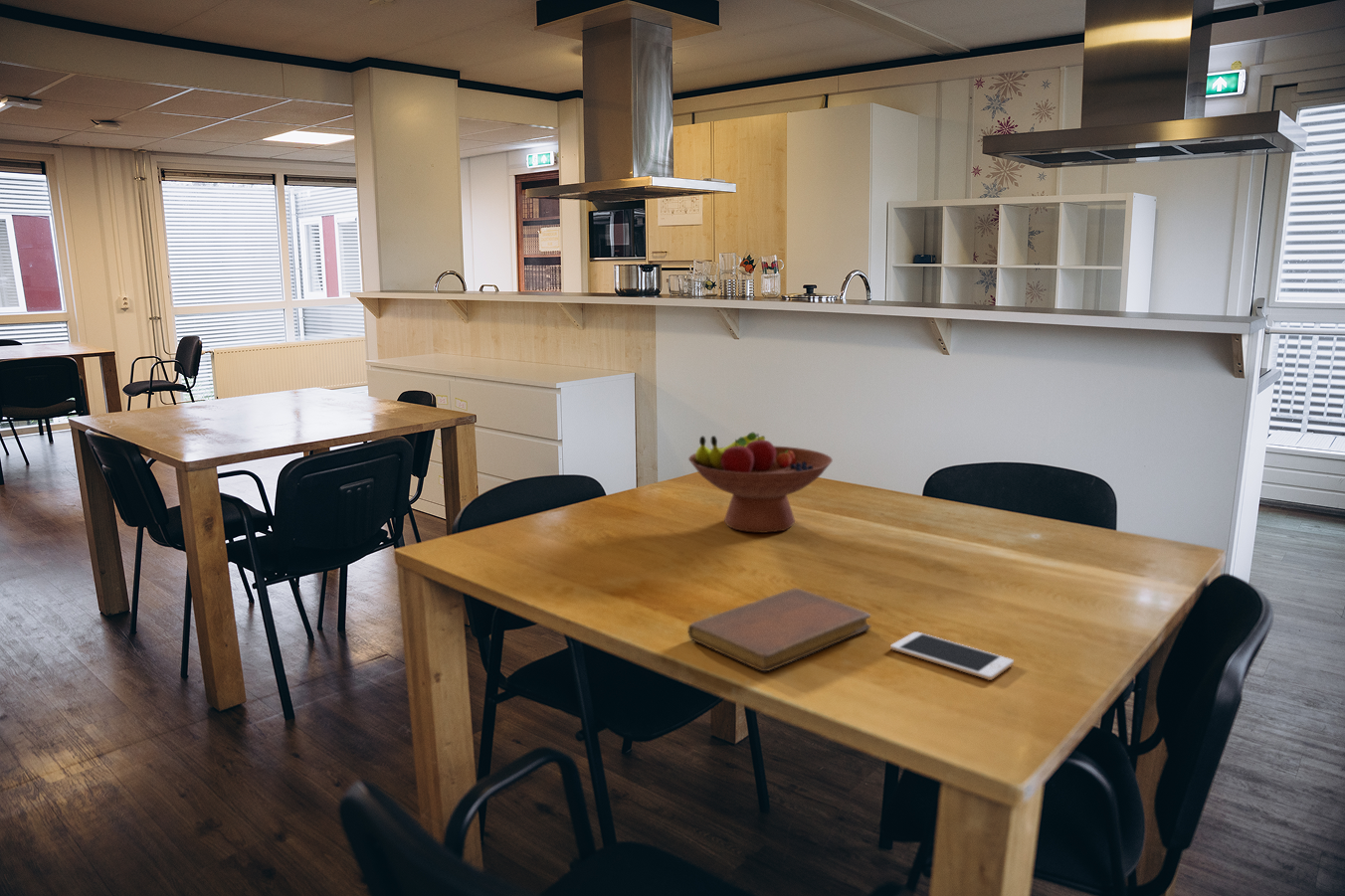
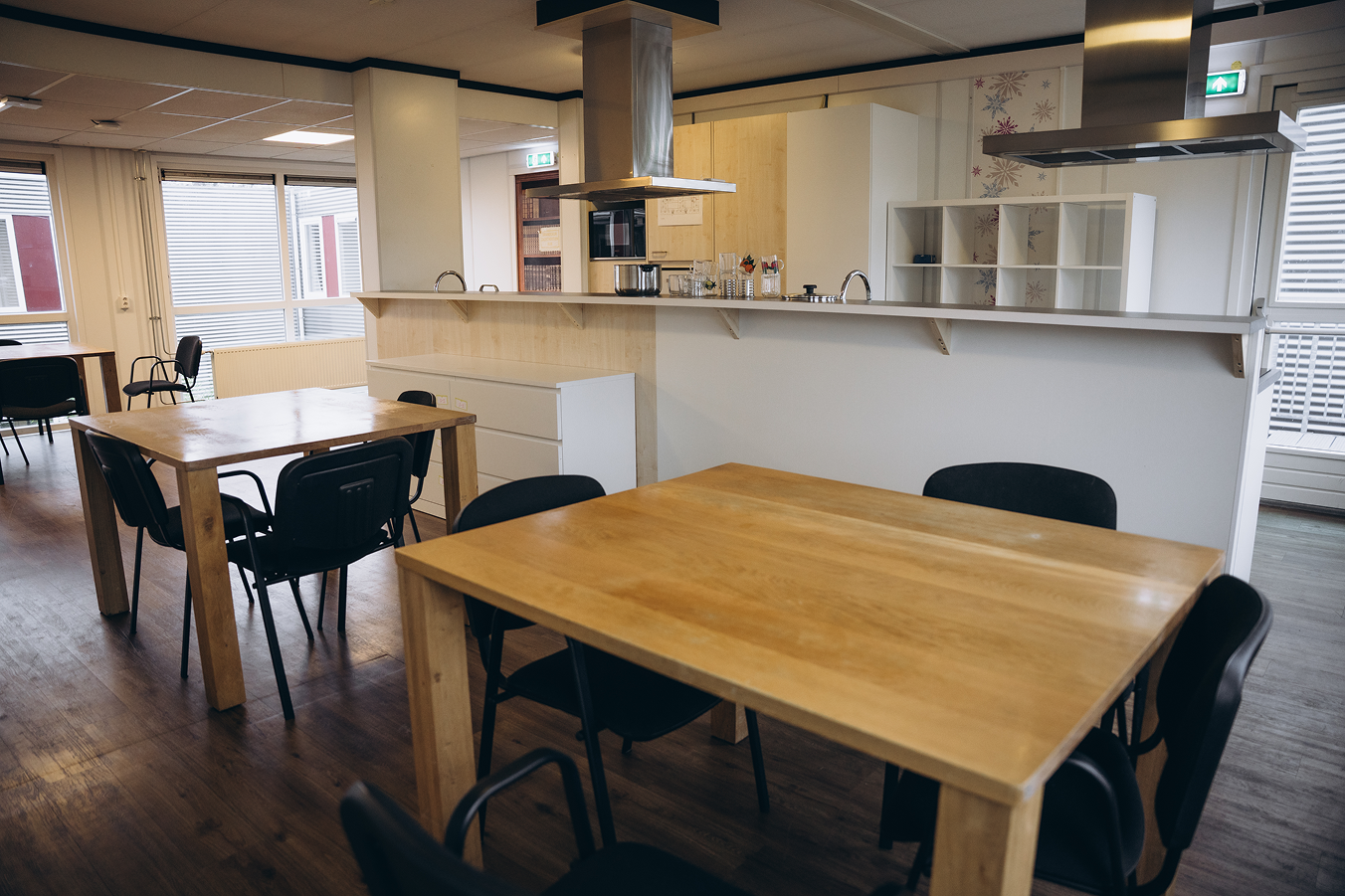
- notebook (780, 625)
- cell phone (950, 654)
- fruit bowl (759, 478)
